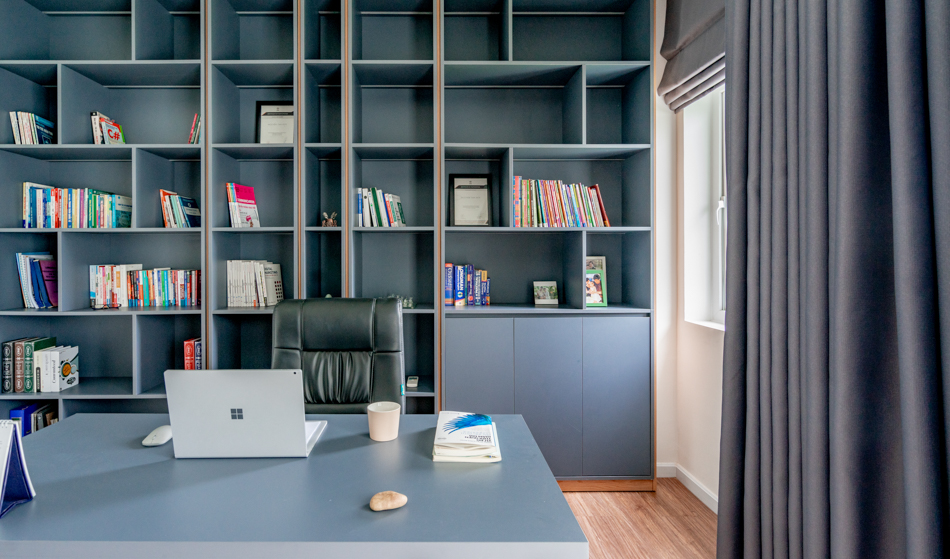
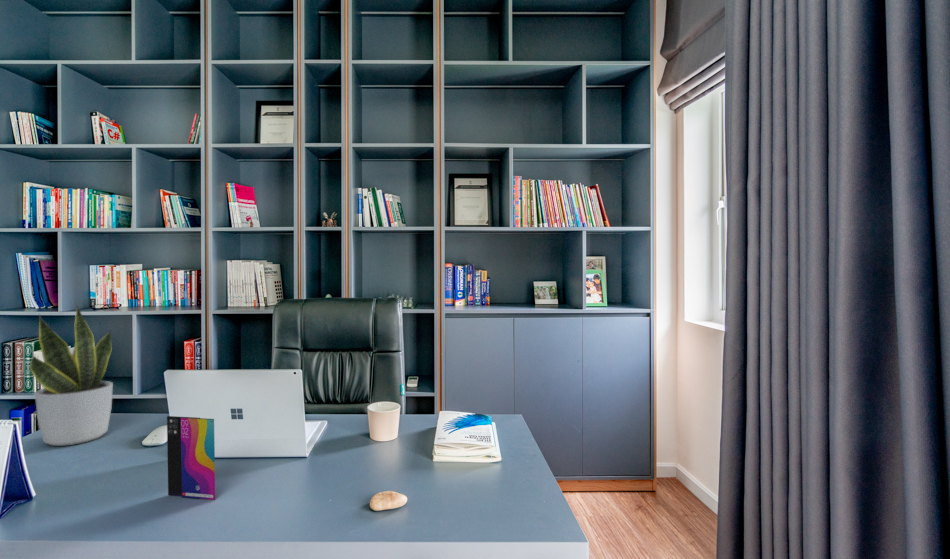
+ smartphone (190, 457)
+ potted plant (77, 369)
